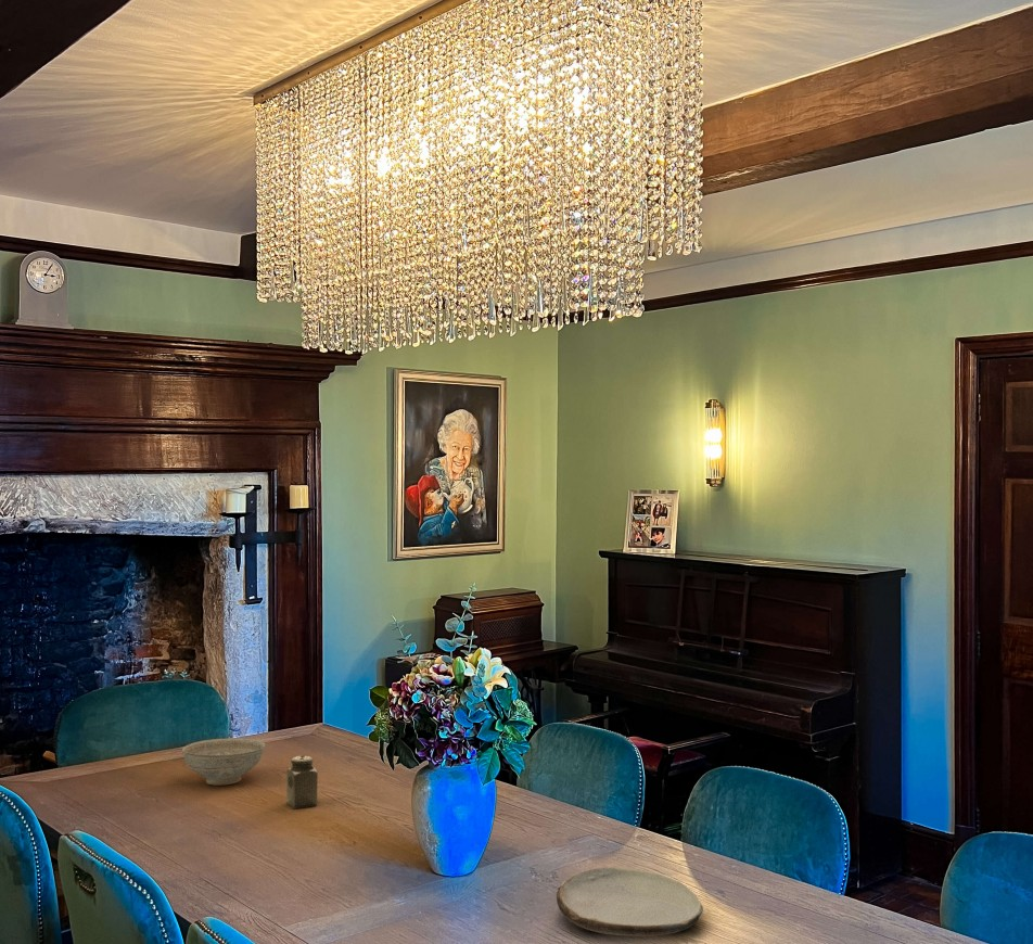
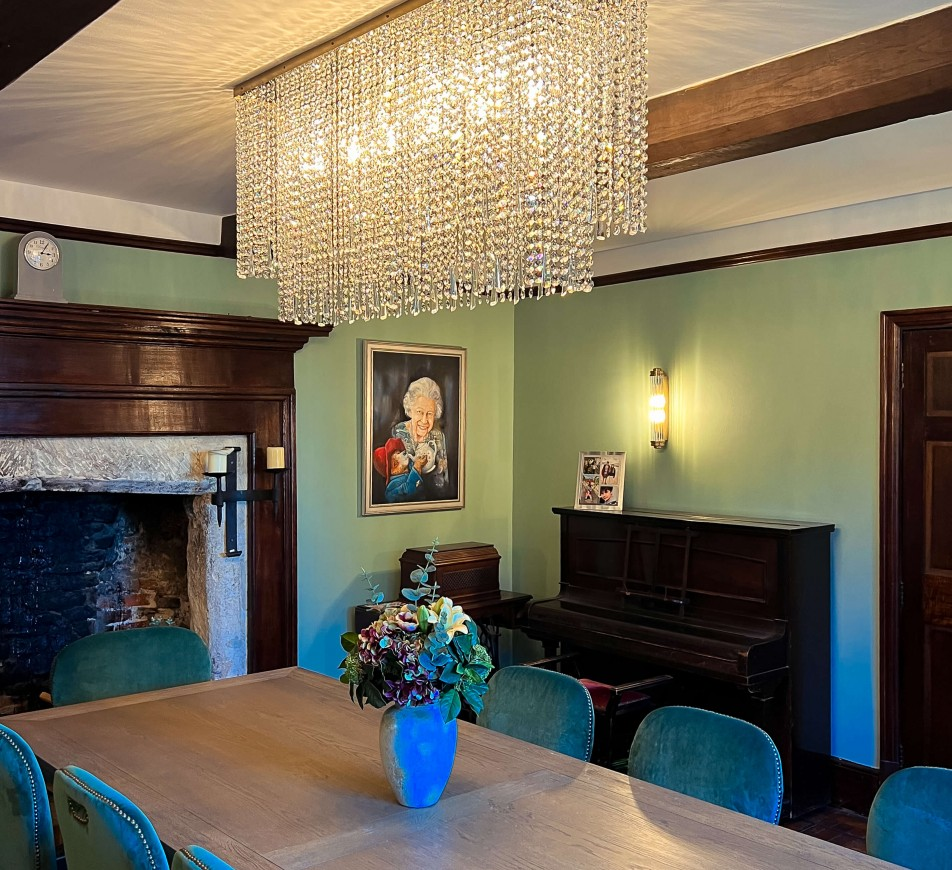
- decorative bowl (224, 763)
- plate (628, 904)
- salt shaker (302, 780)
